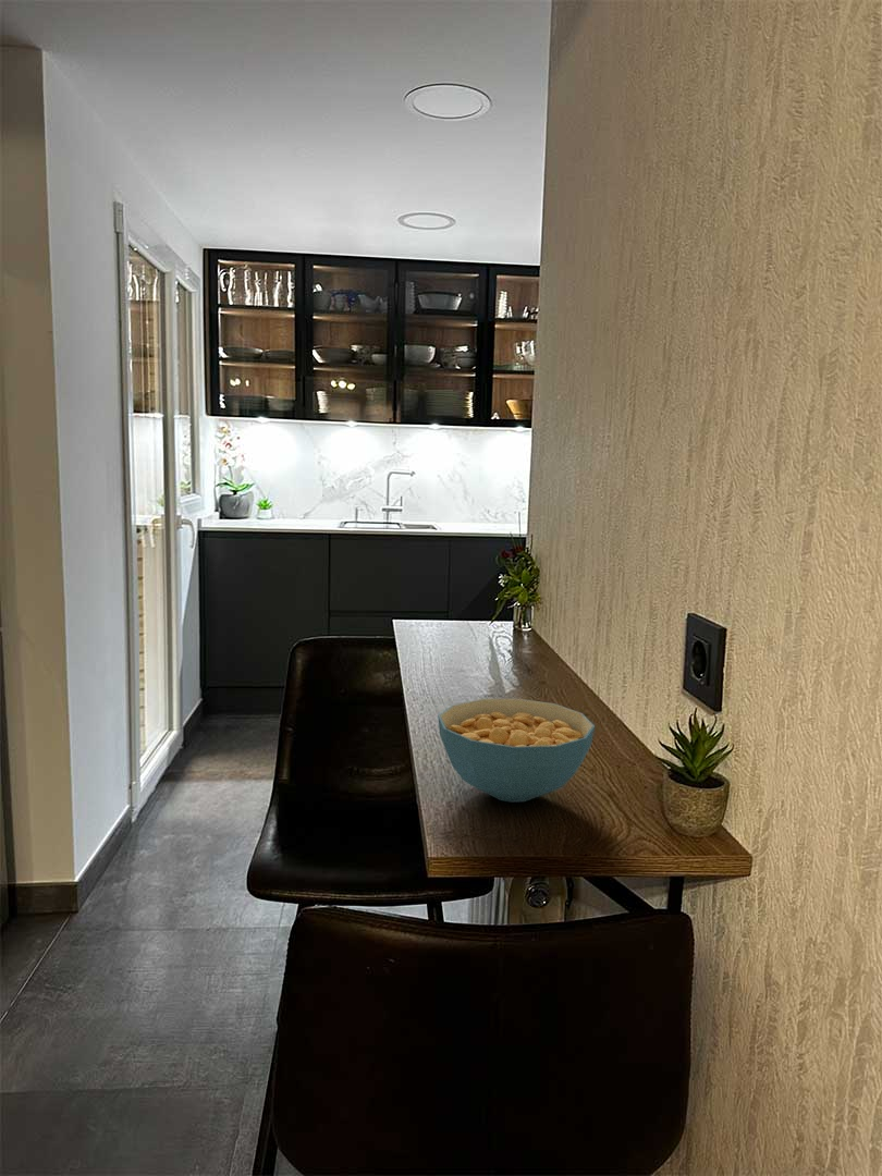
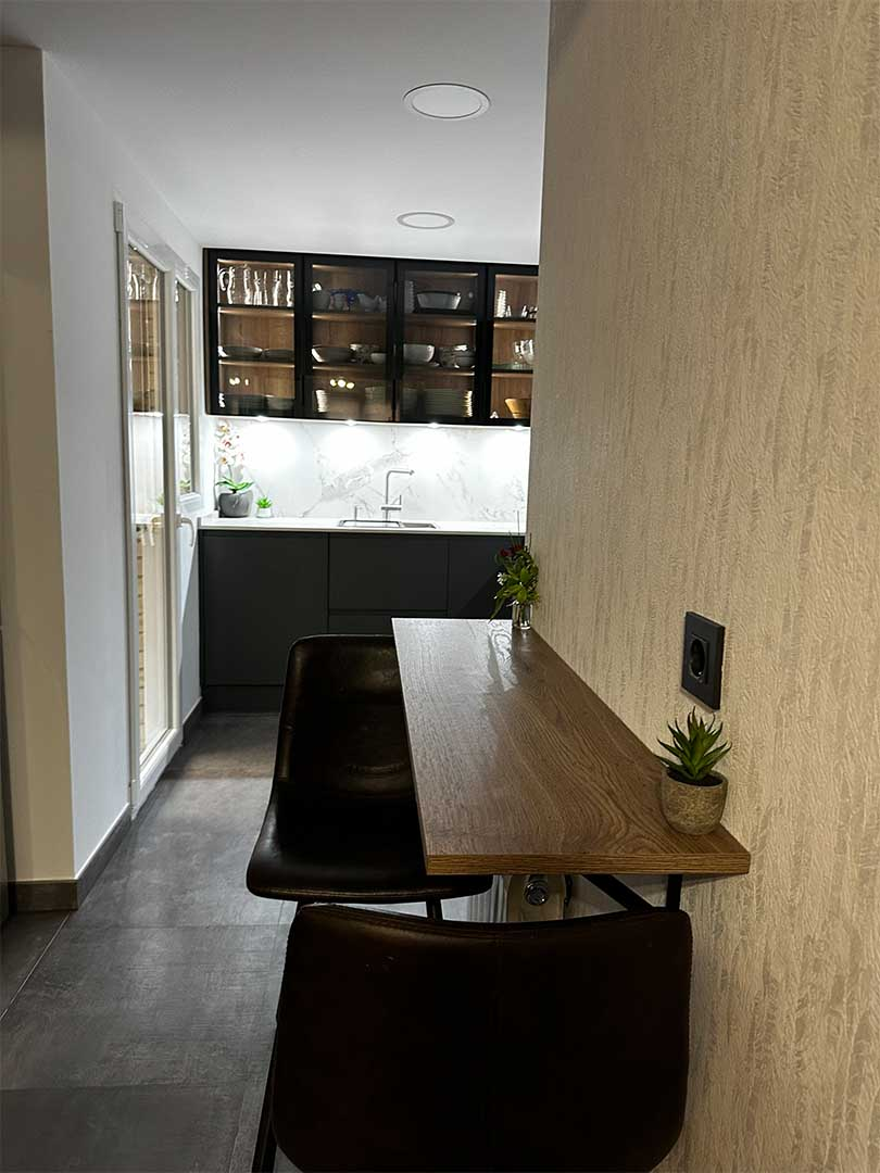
- cereal bowl (514, 757)
